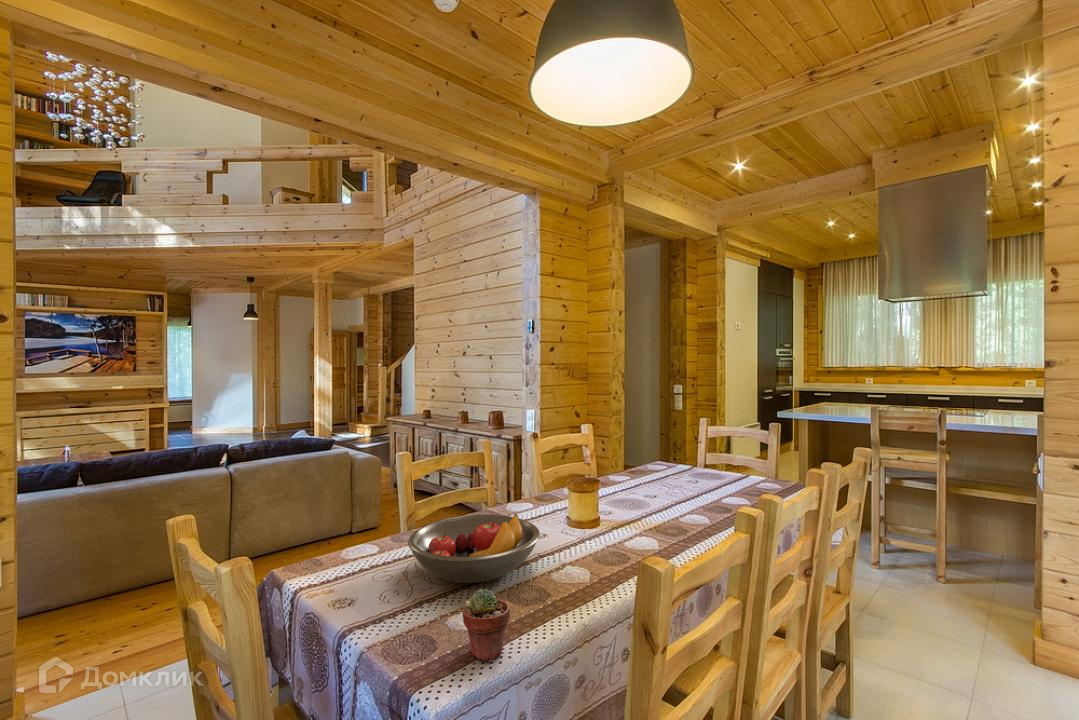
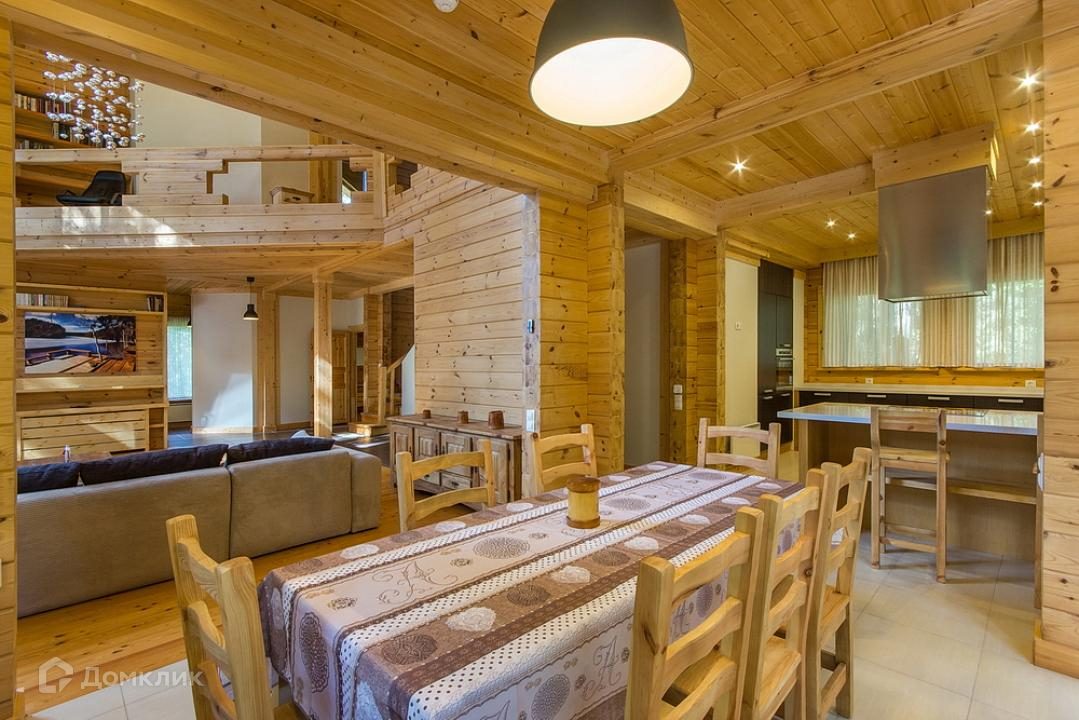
- potted succulent (486, 620)
- fruit bowl (475, 547)
